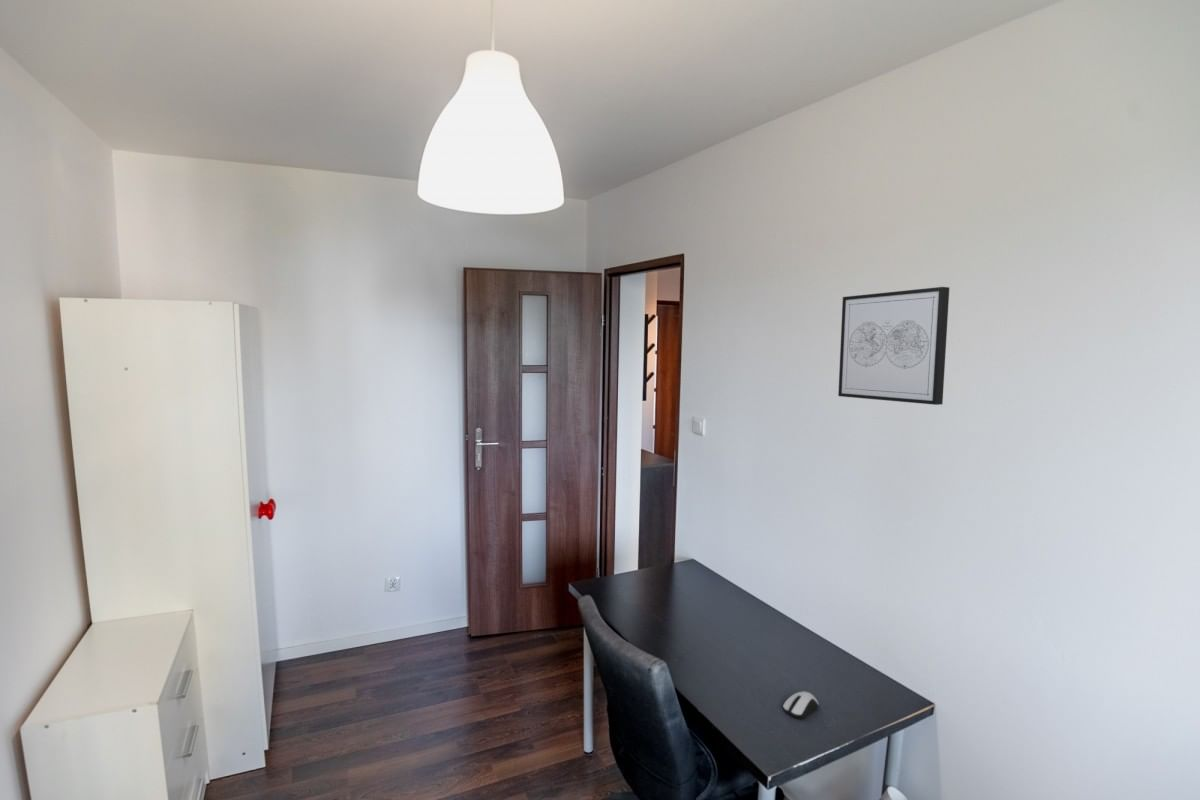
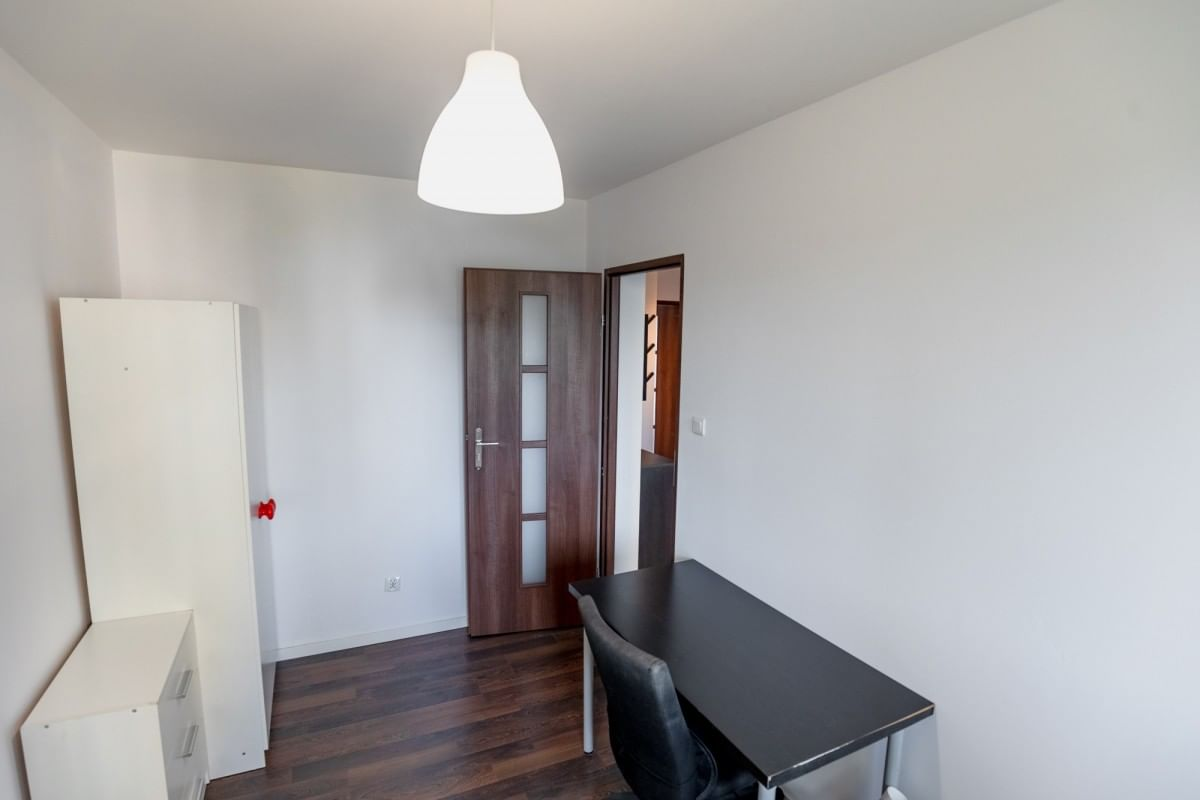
- computer mouse (801, 701)
- wall art (888, 346)
